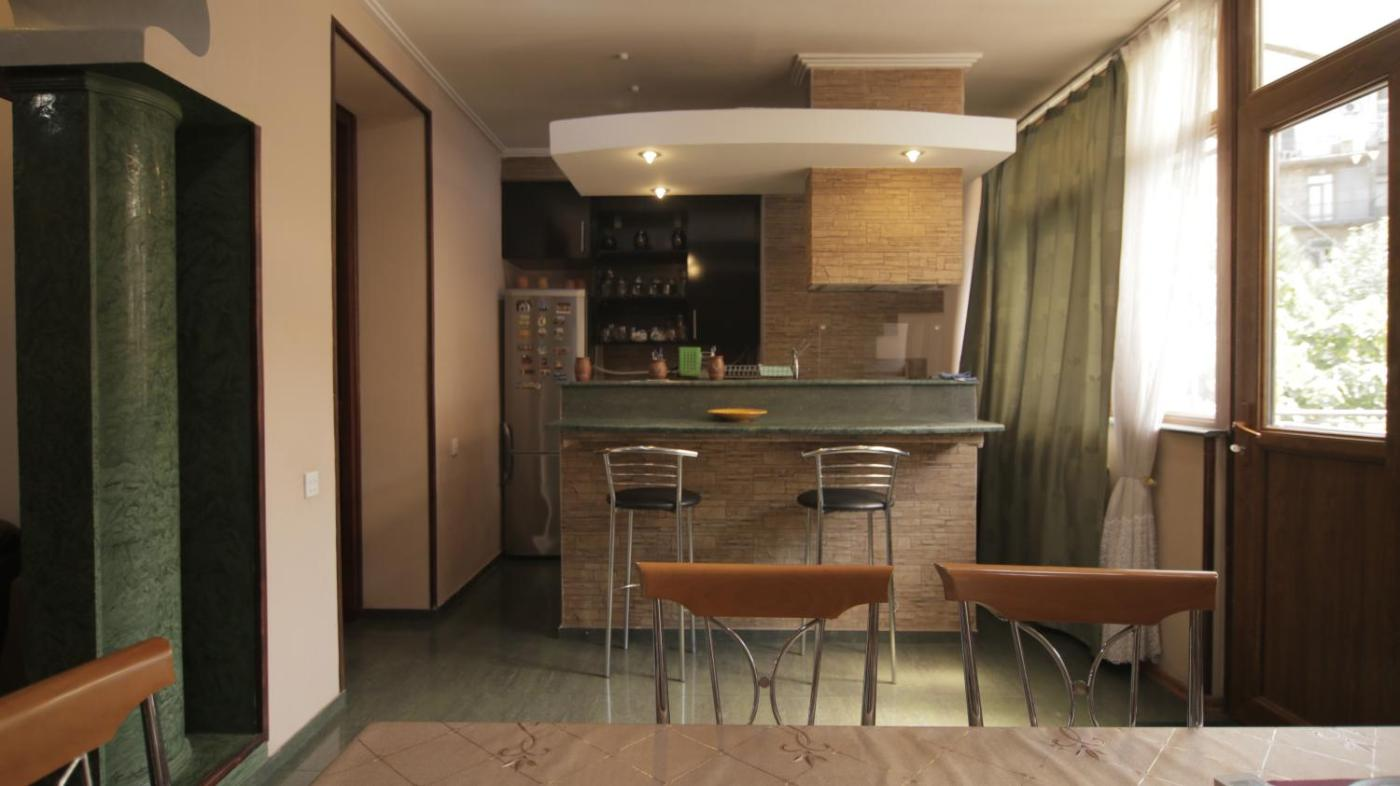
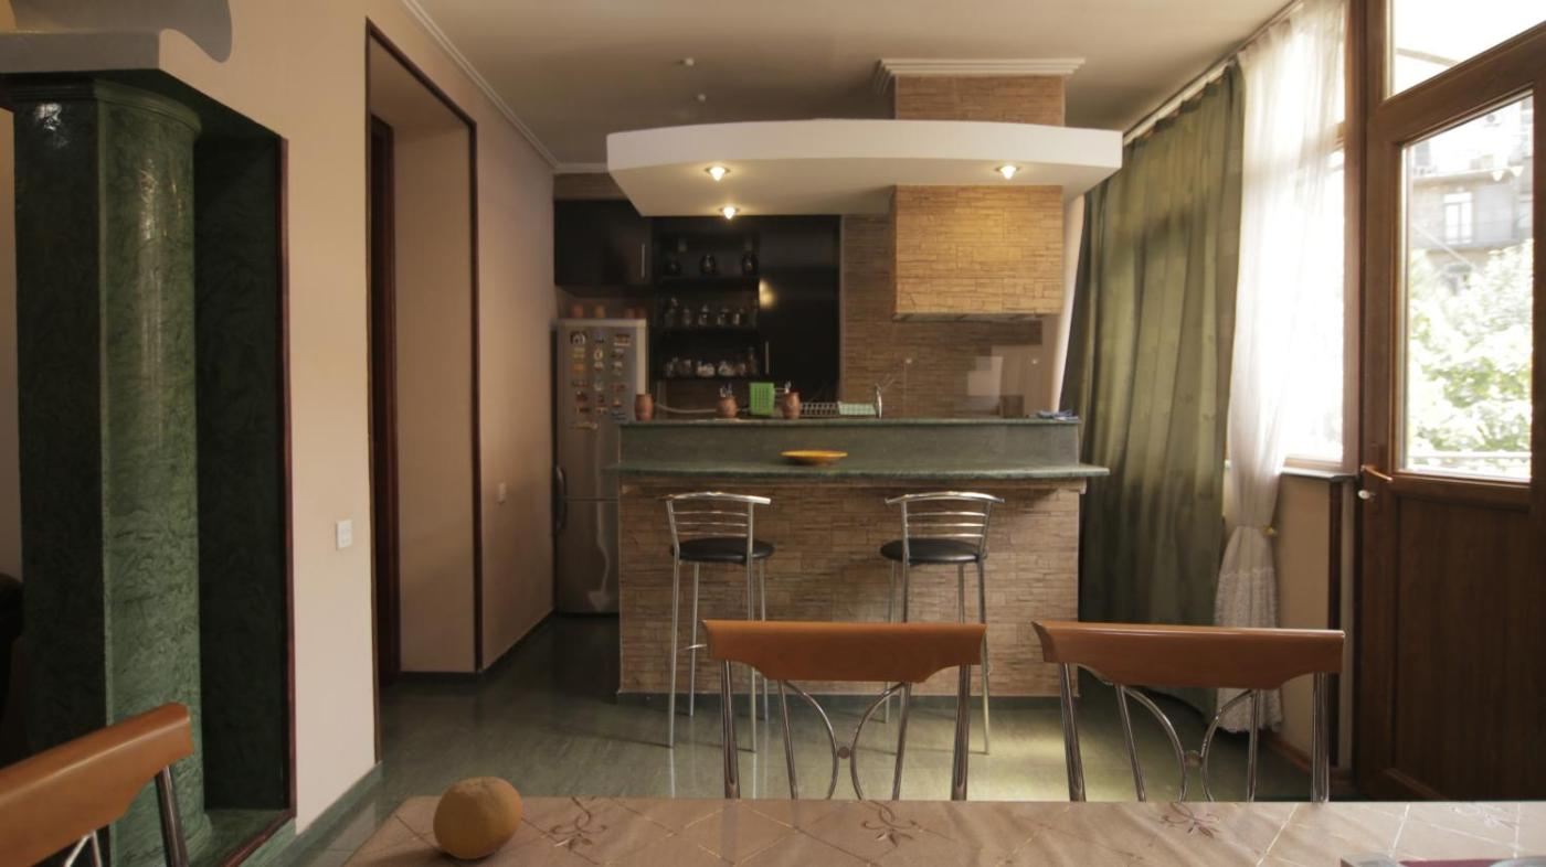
+ fruit (478, 815)
